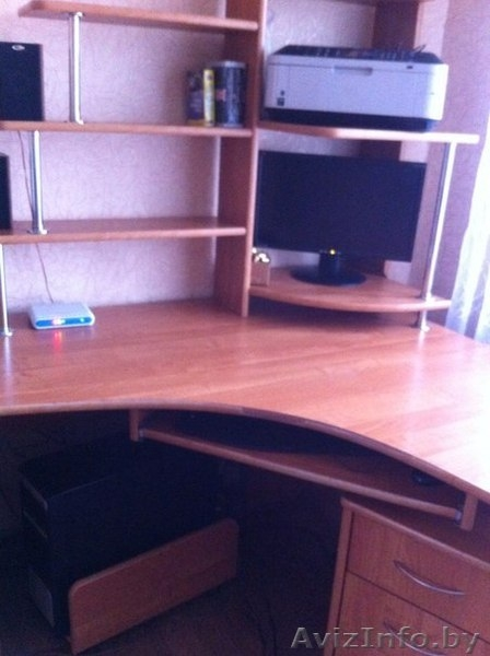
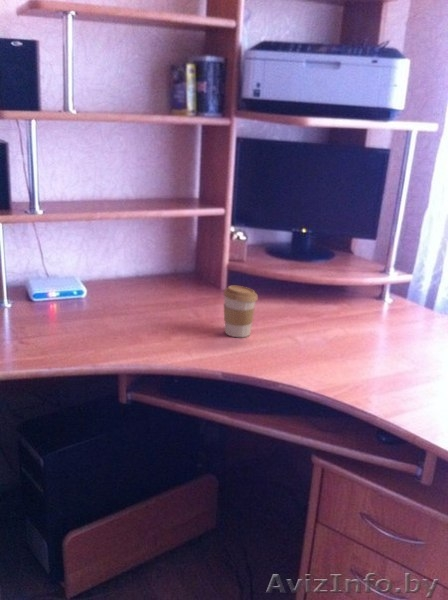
+ coffee cup (239, 310)
